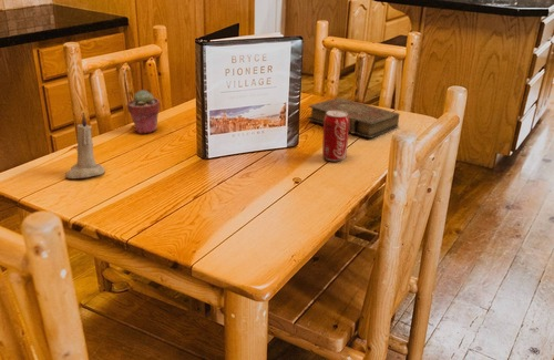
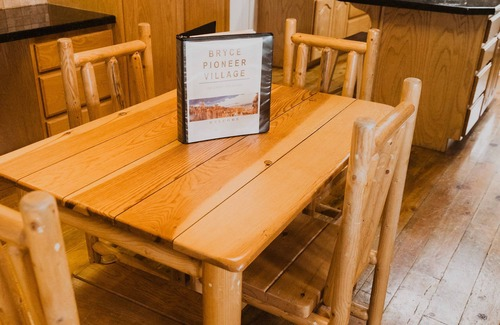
- beverage can (335, 135)
- book (353, 115)
- potted succulent (144, 110)
- candle (81, 144)
